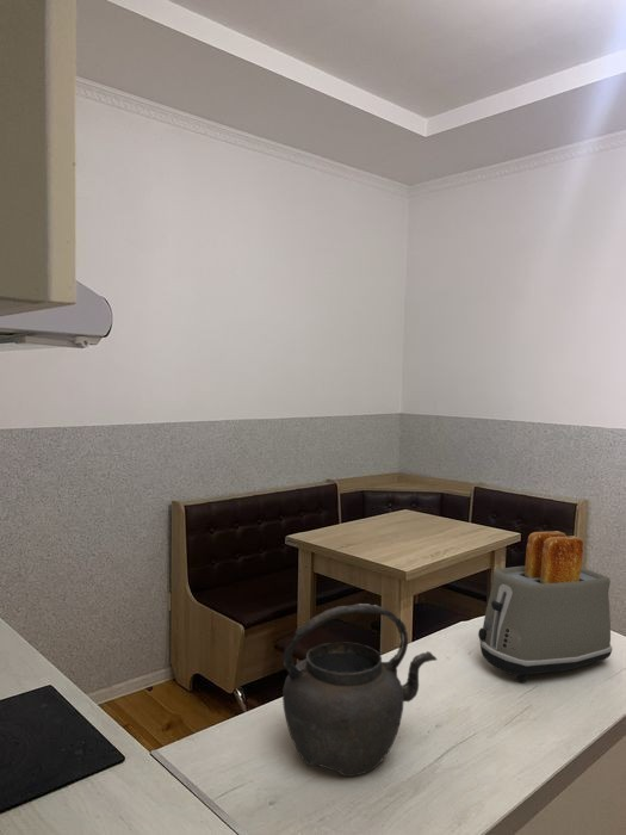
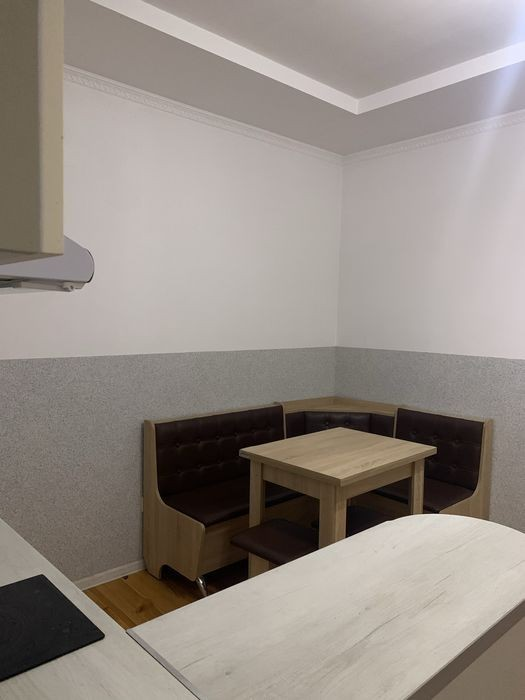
- toaster (547, 599)
- kettle (360, 674)
